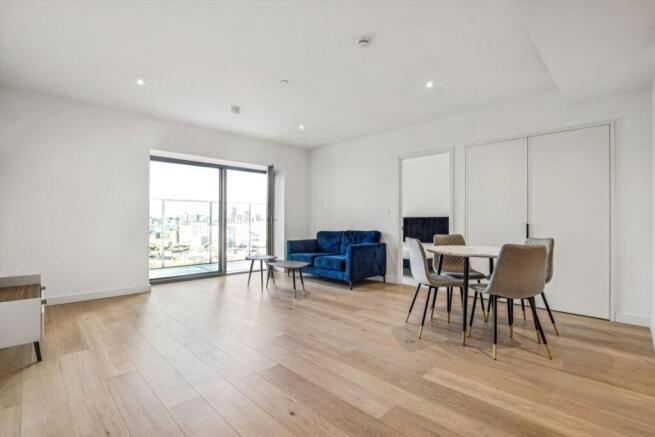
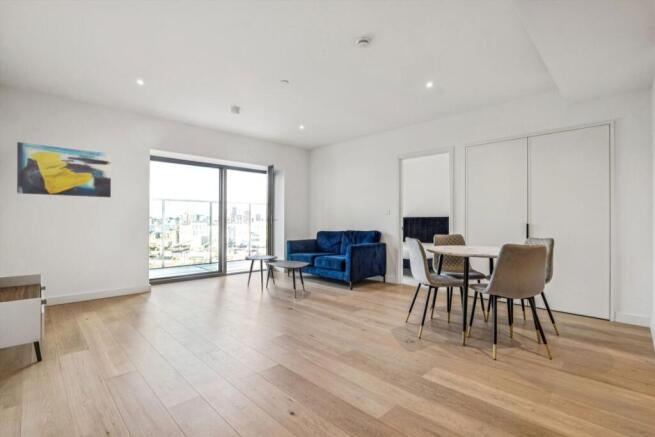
+ wall art (67, 172)
